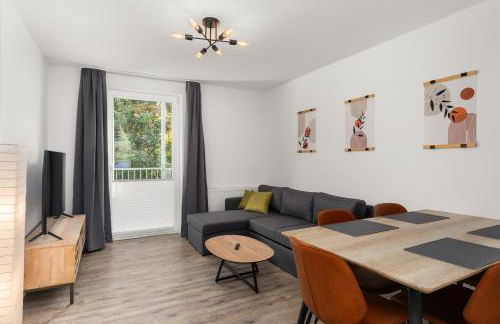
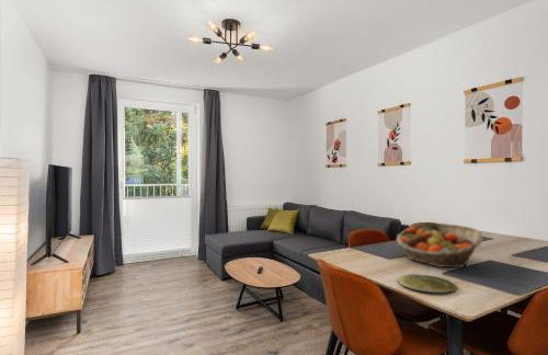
+ plate (425, 283)
+ fruit basket (436, 242)
